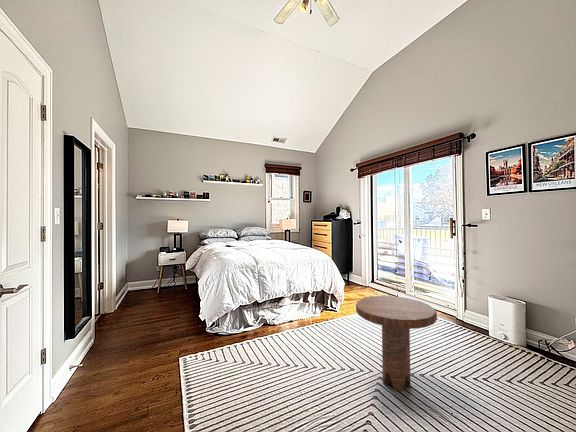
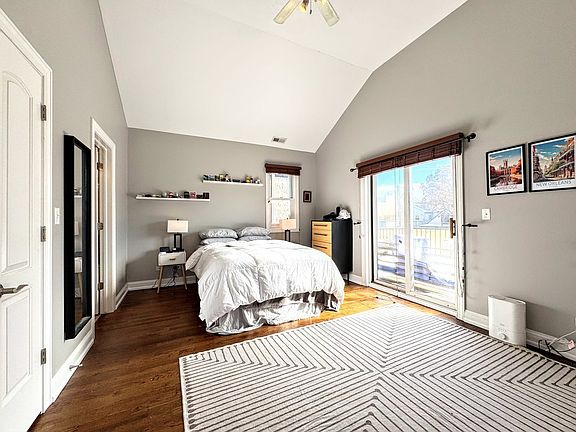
- side table (394, 344)
